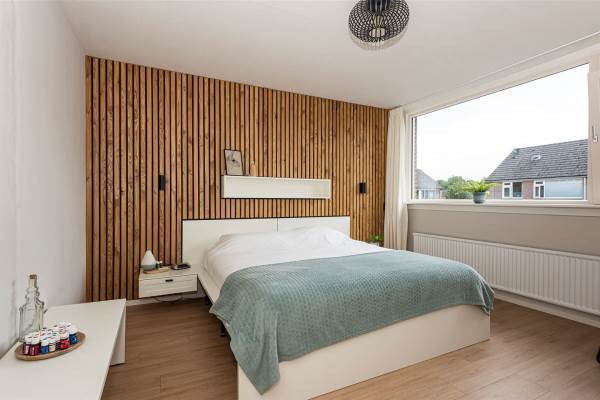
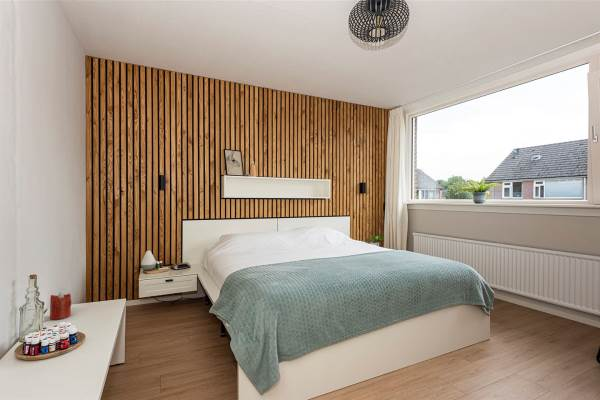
+ candle (60, 304)
